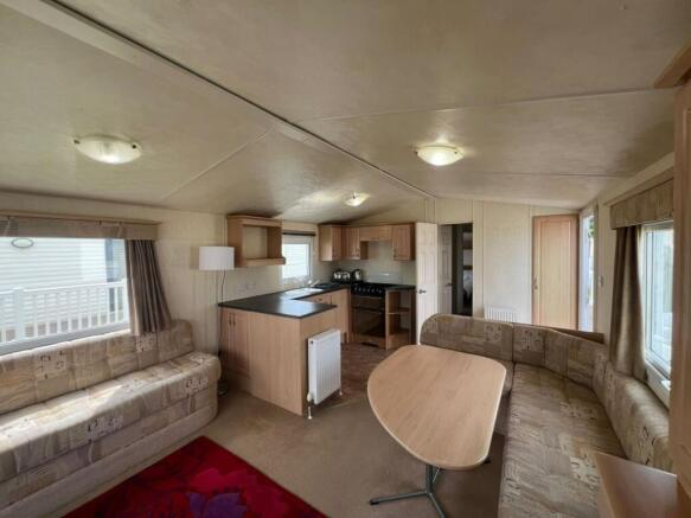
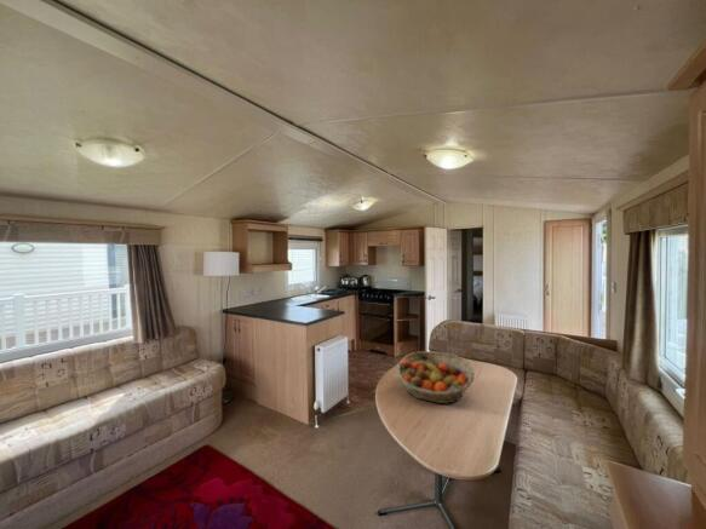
+ fruit basket (434, 375)
